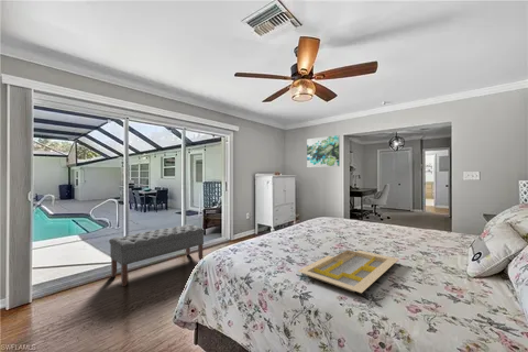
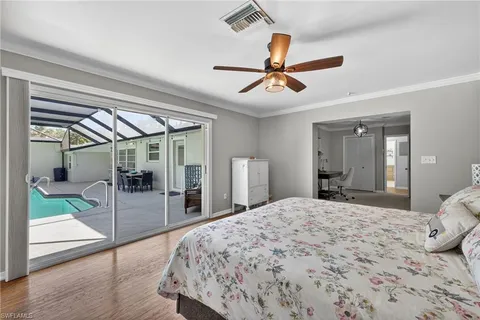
- bench (161, 250)
- wall art (322, 152)
- serving tray (351, 266)
